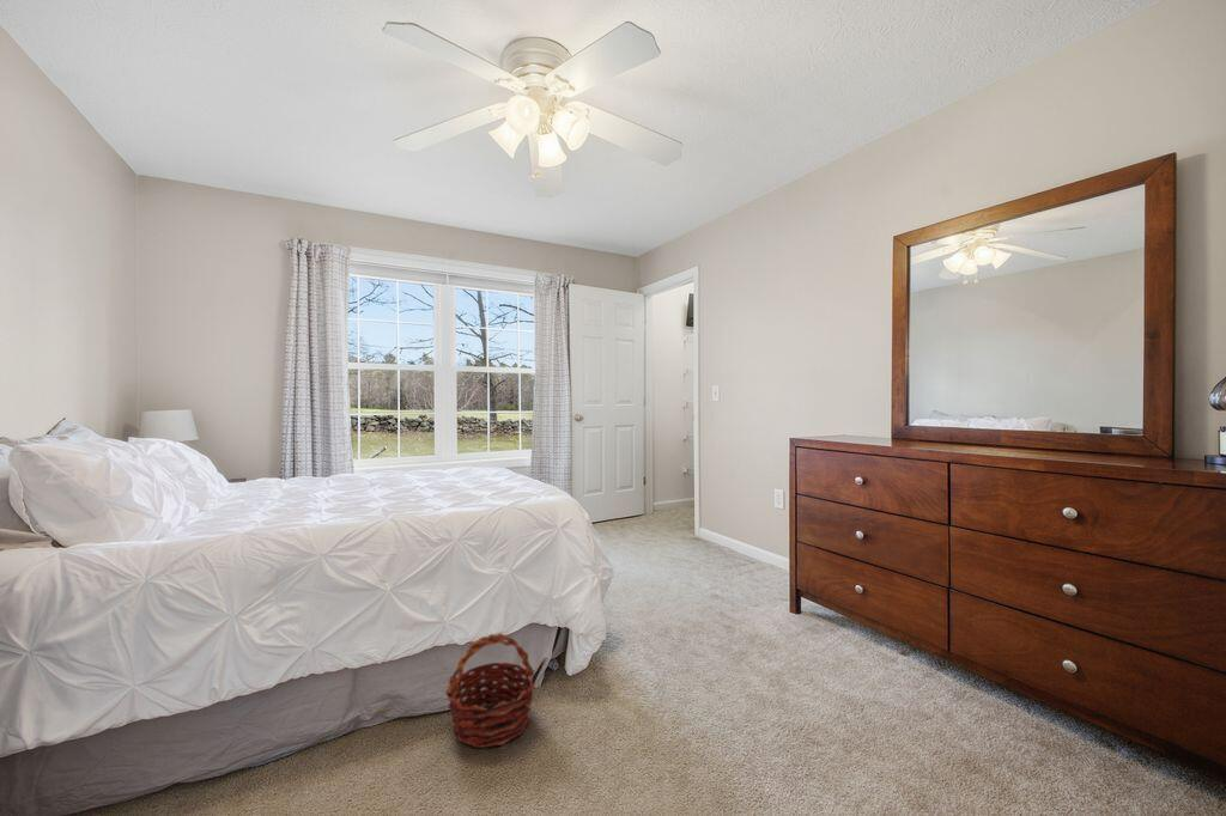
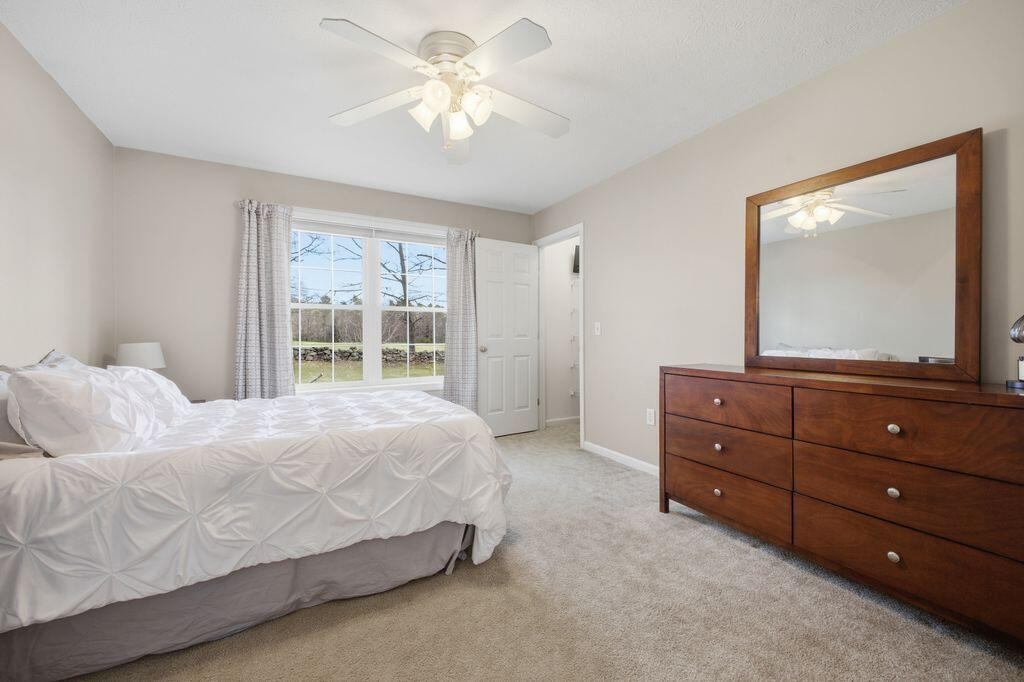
- basket (491, 680)
